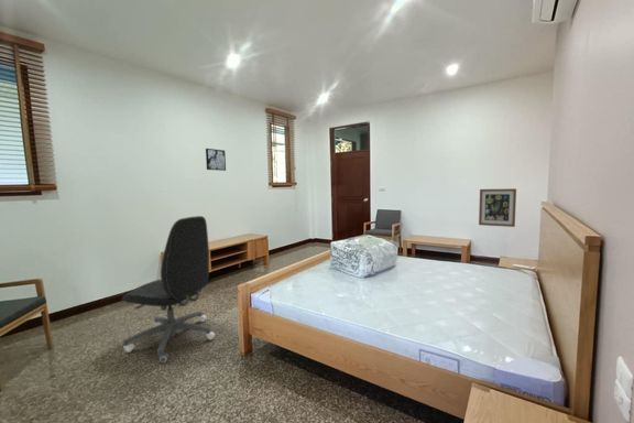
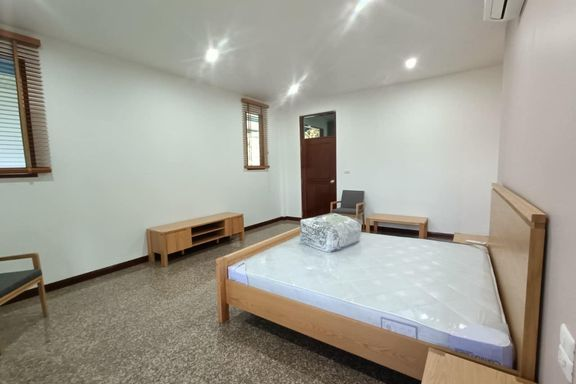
- wall art (216, 160)
- wall art (496, 207)
- office chair (173, 276)
